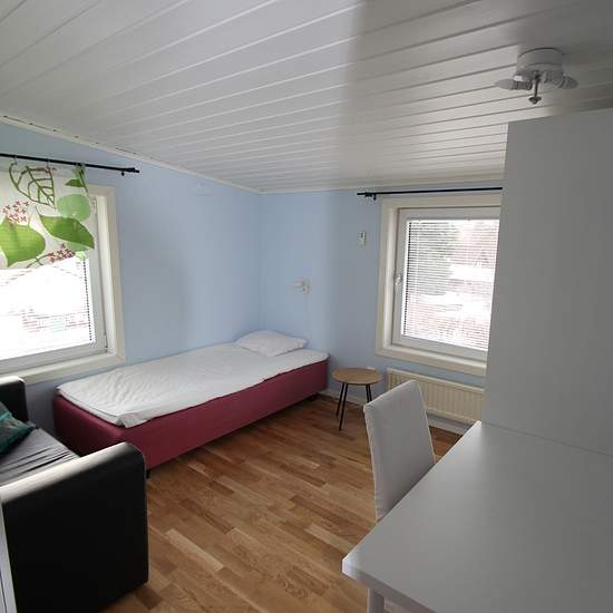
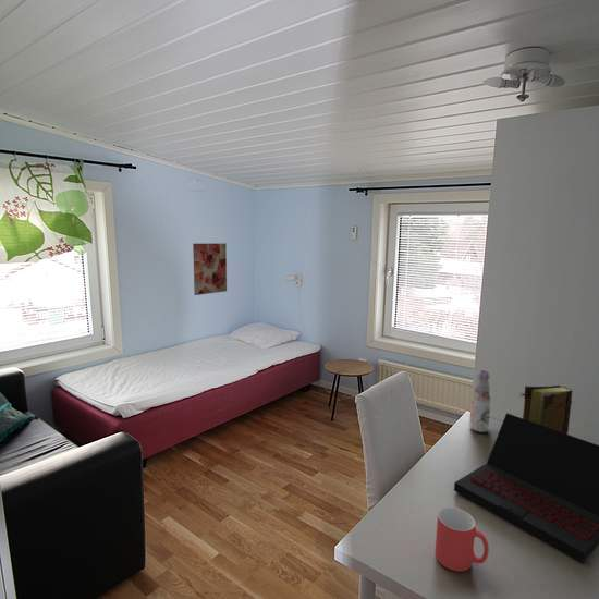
+ bottle (480, 401)
+ laptop (539, 473)
+ mug (462, 542)
+ book (548, 421)
+ wall art (210, 268)
